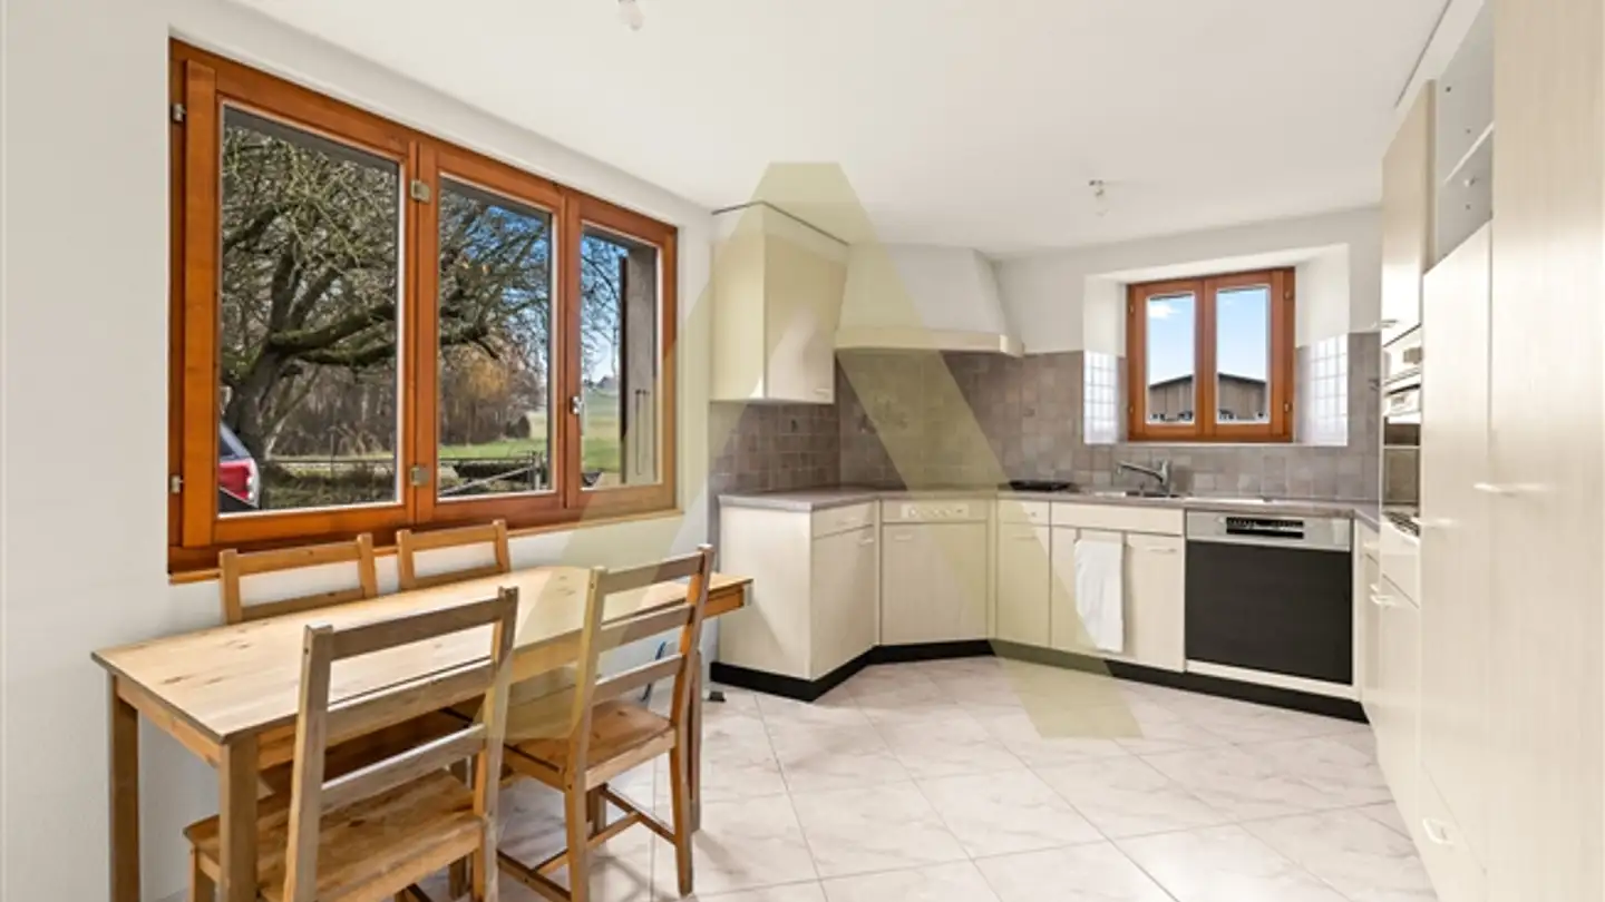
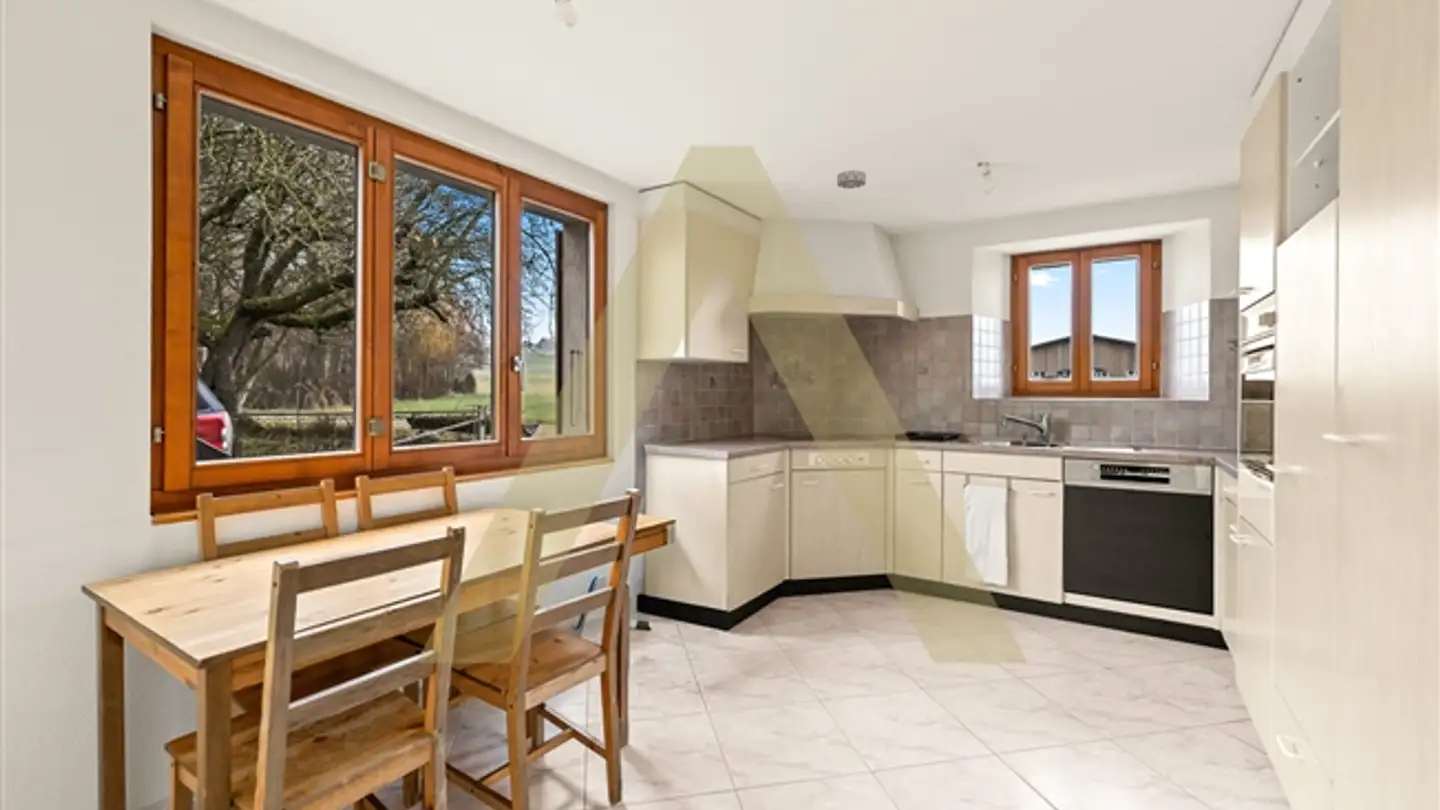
+ smoke detector (851, 178)
